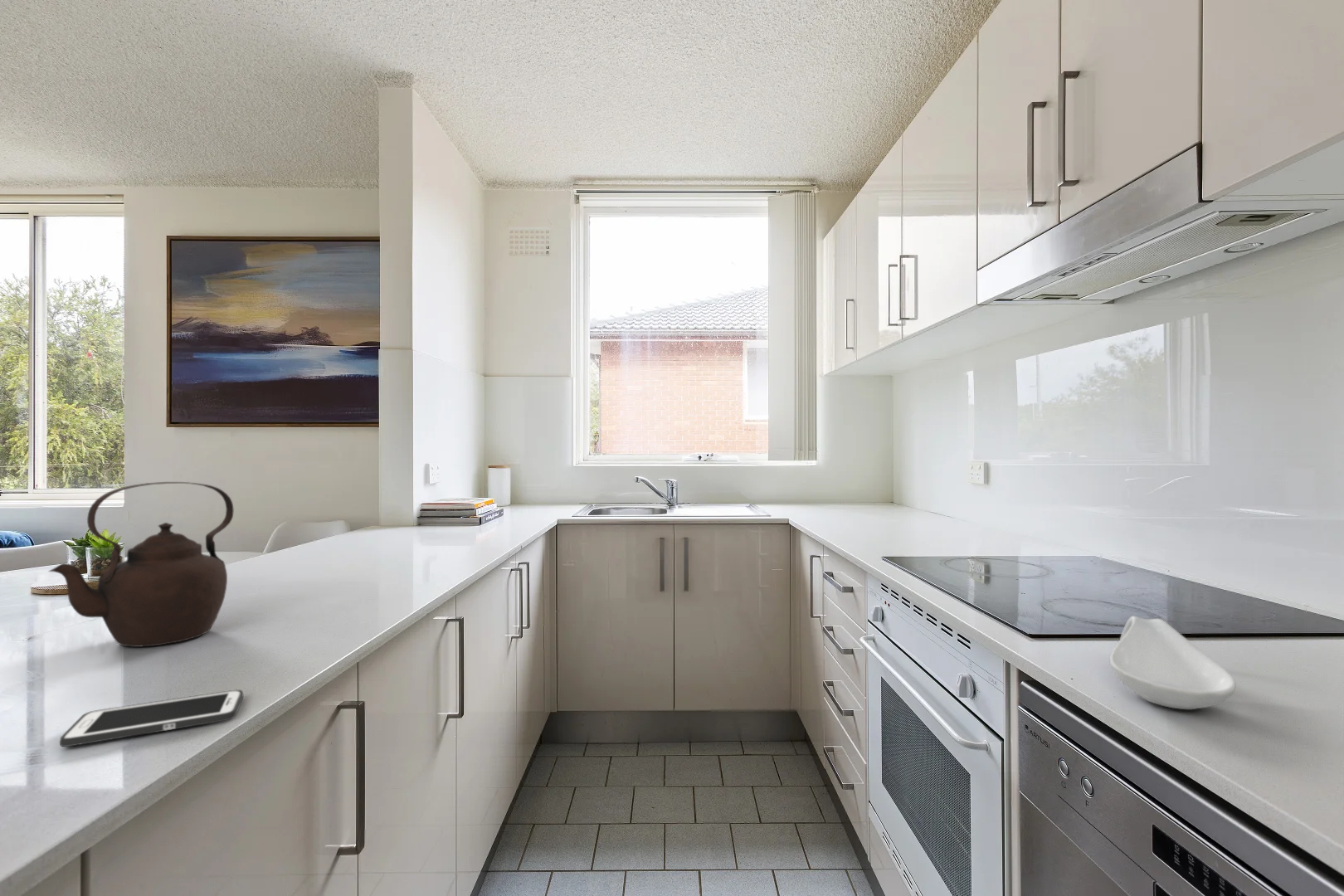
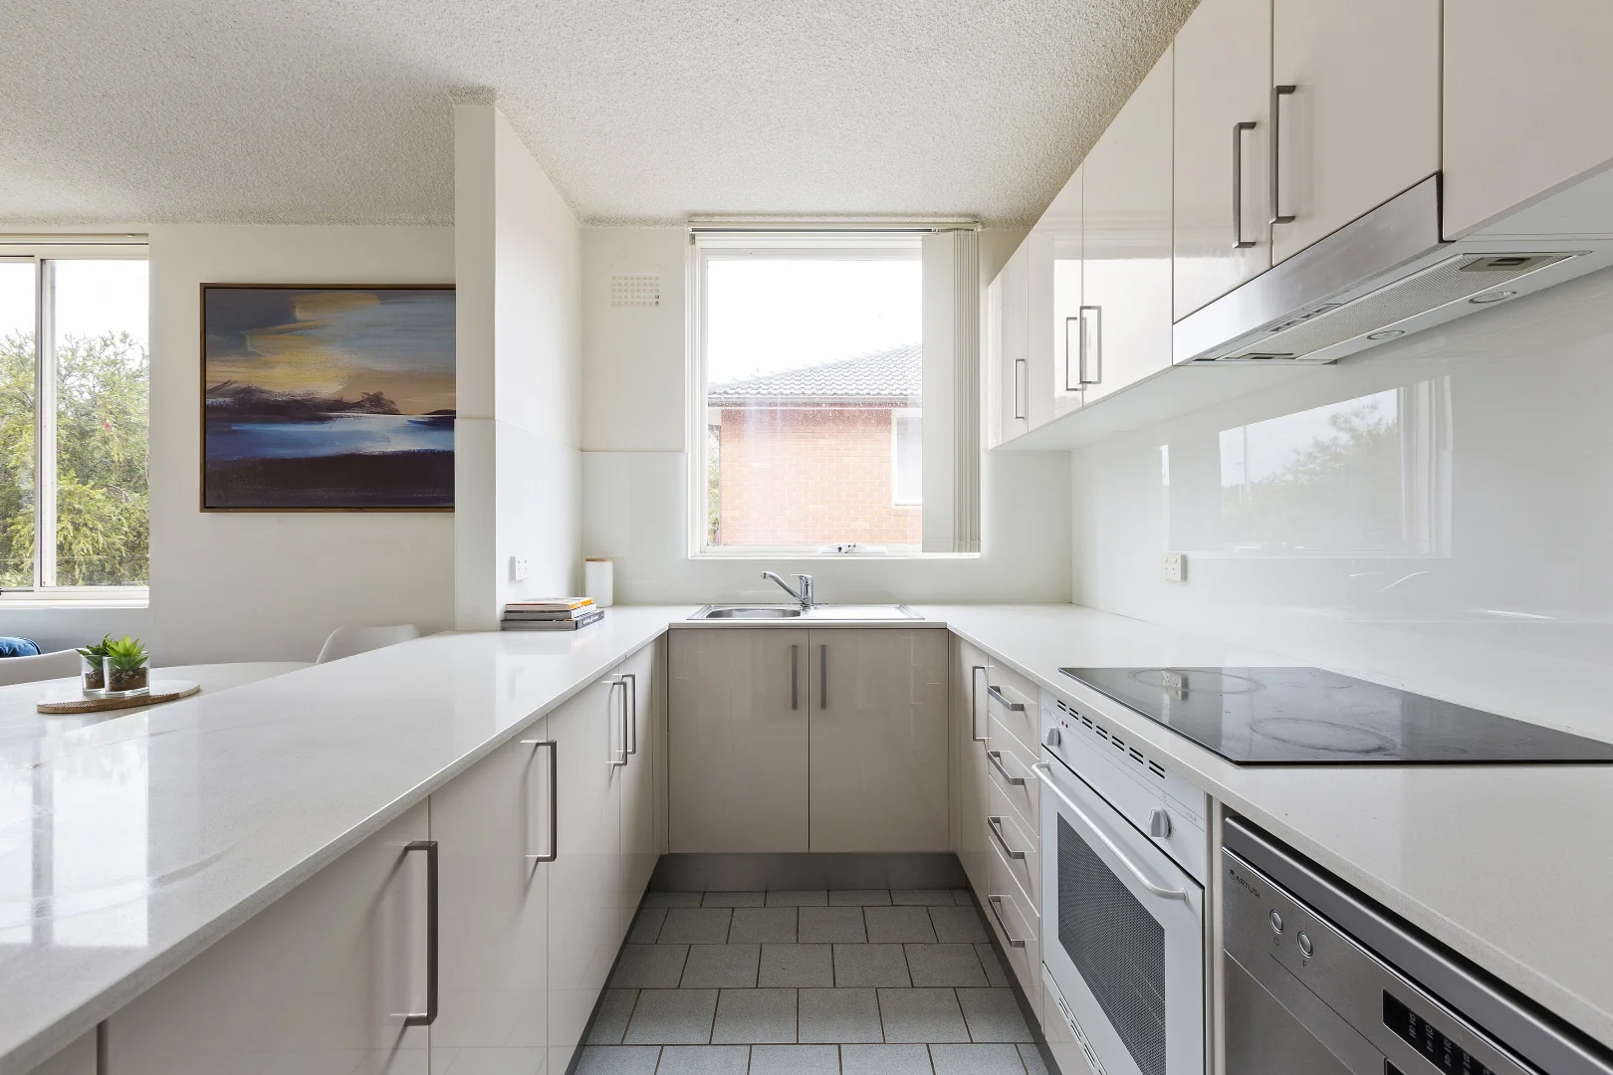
- teapot (148, 561)
- cell phone (159, 716)
- spoon rest (1157, 656)
